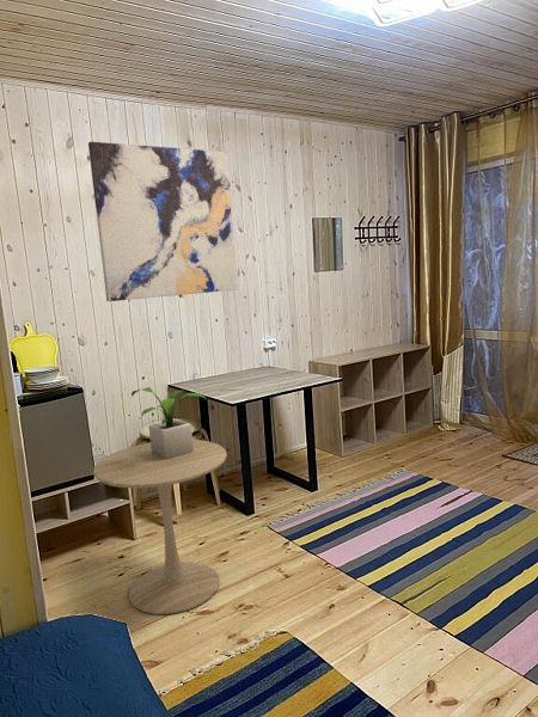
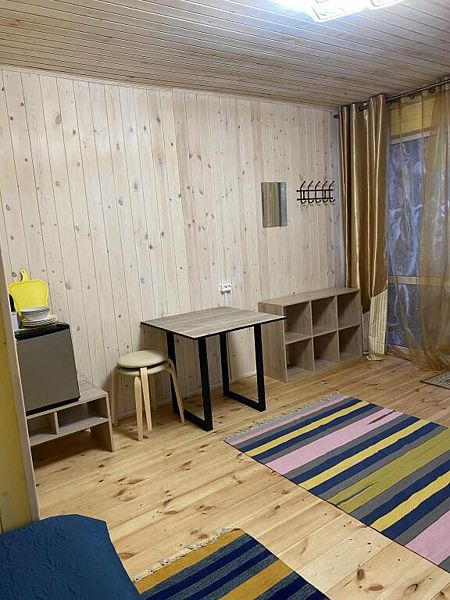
- wall art (170, 222)
- potted plant (167, 419)
- side table (167, 523)
